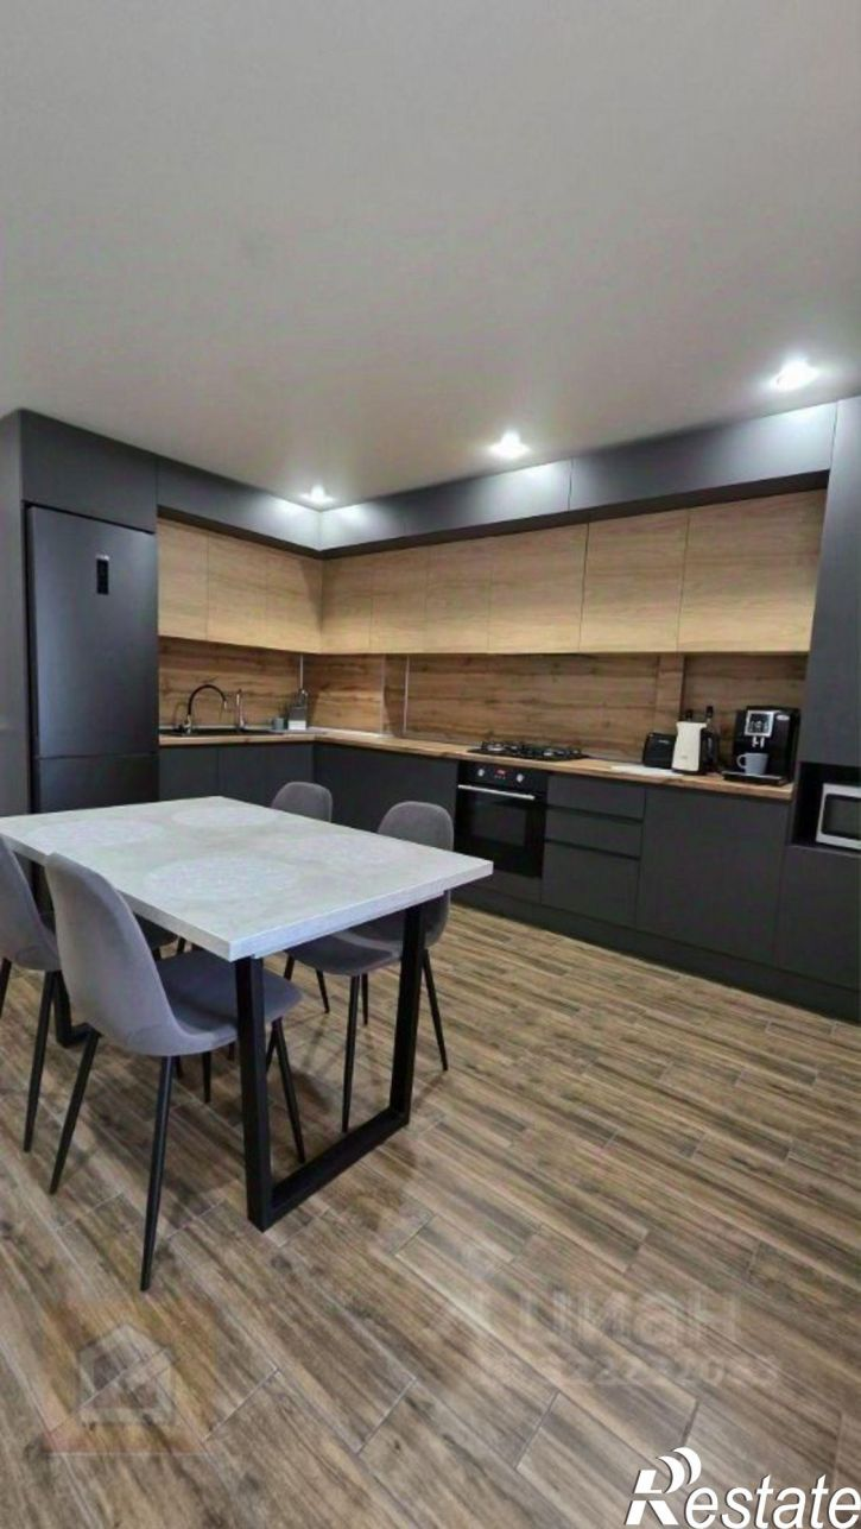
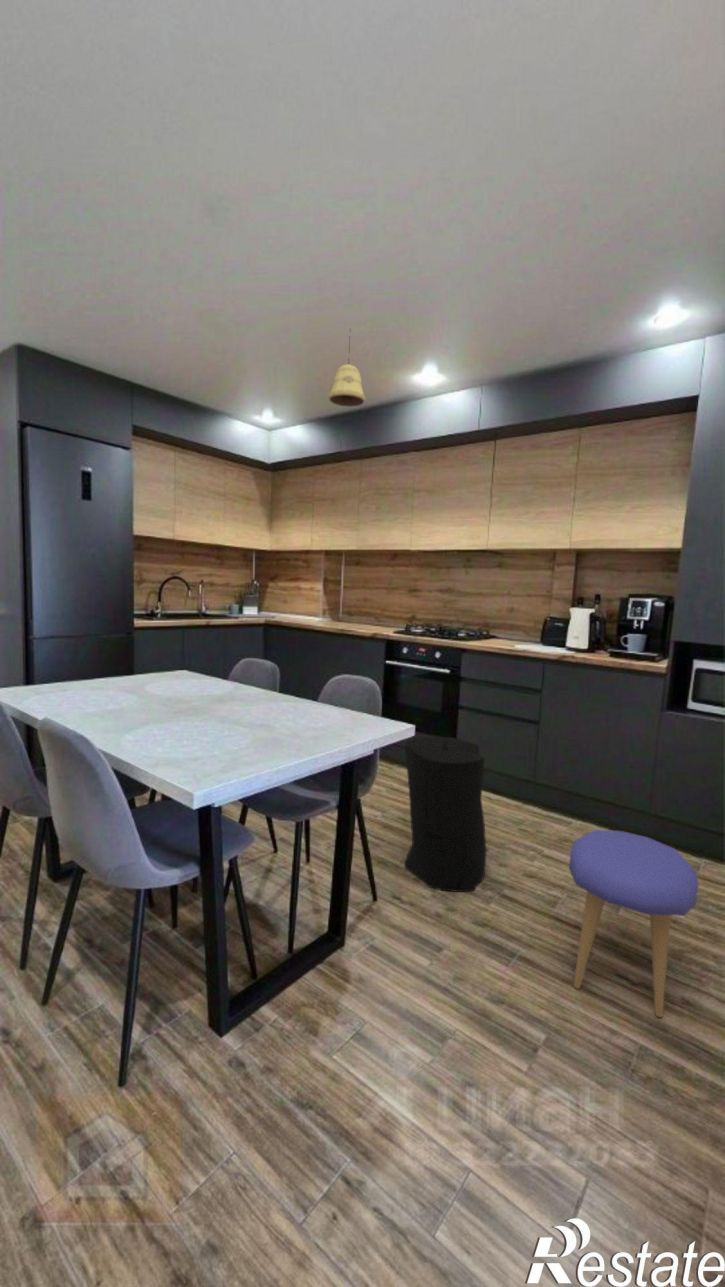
+ trash can (445, 803)
+ stool (627, 908)
+ pendant light (348, 366)
